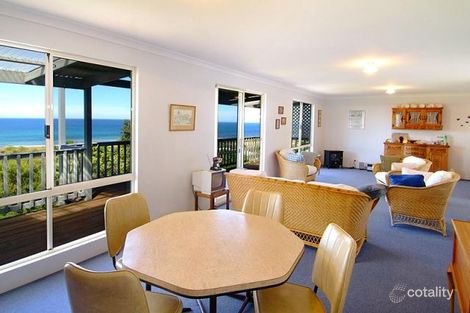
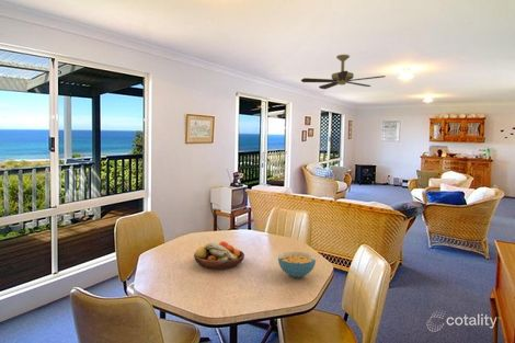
+ cereal bowl (296, 266)
+ ceiling fan (342, 69)
+ fruit bowl (219, 252)
